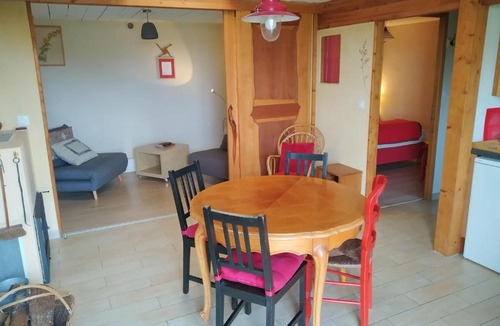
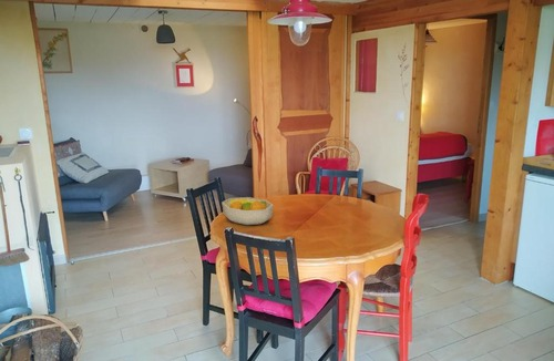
+ fruit bowl (247, 207)
